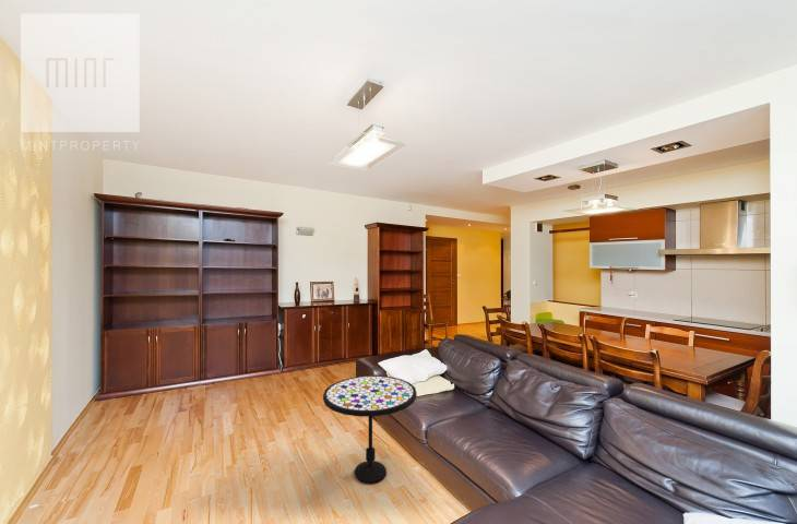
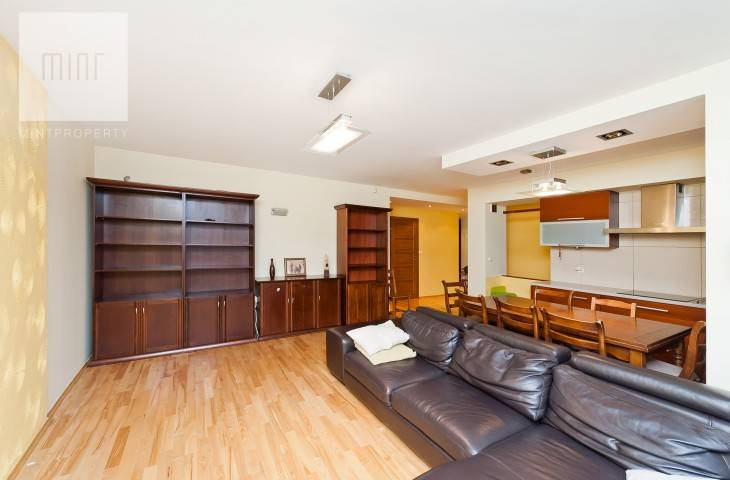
- side table (370, 431)
